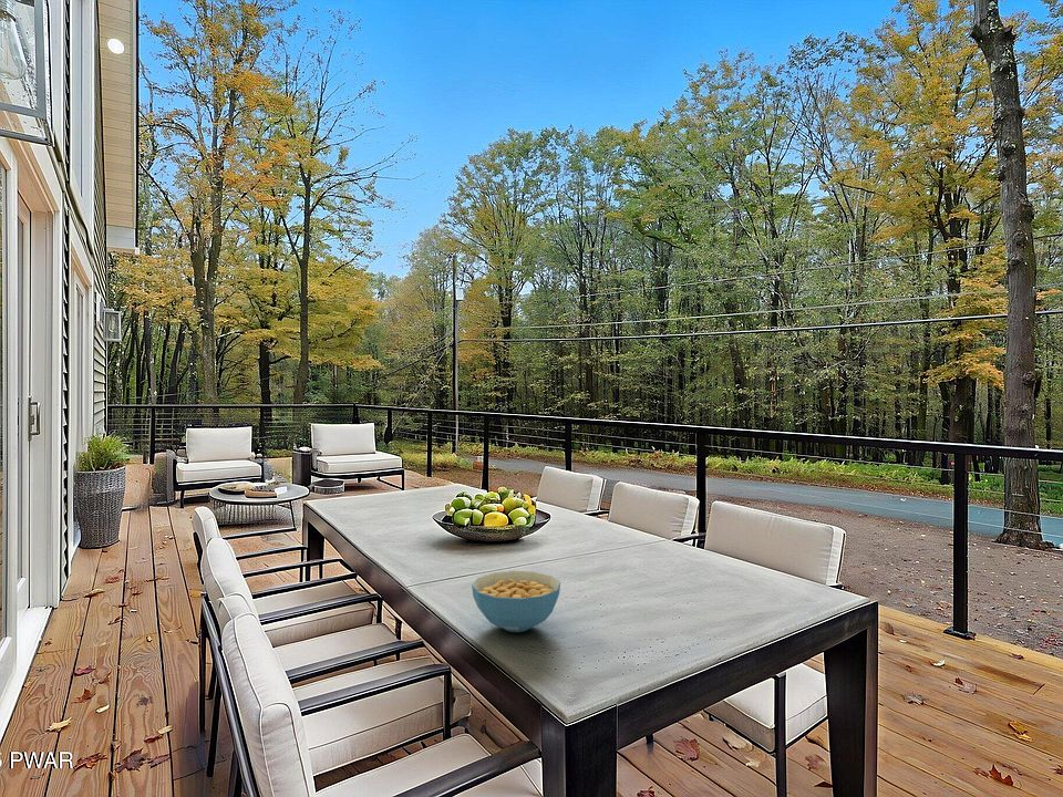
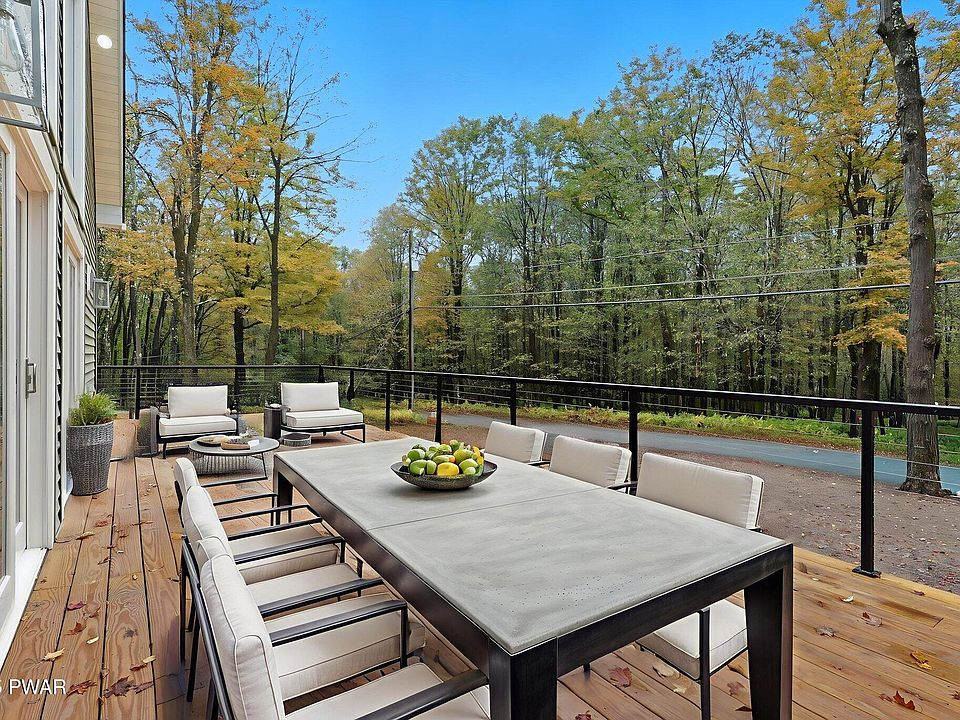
- cereal bowl (516, 604)
